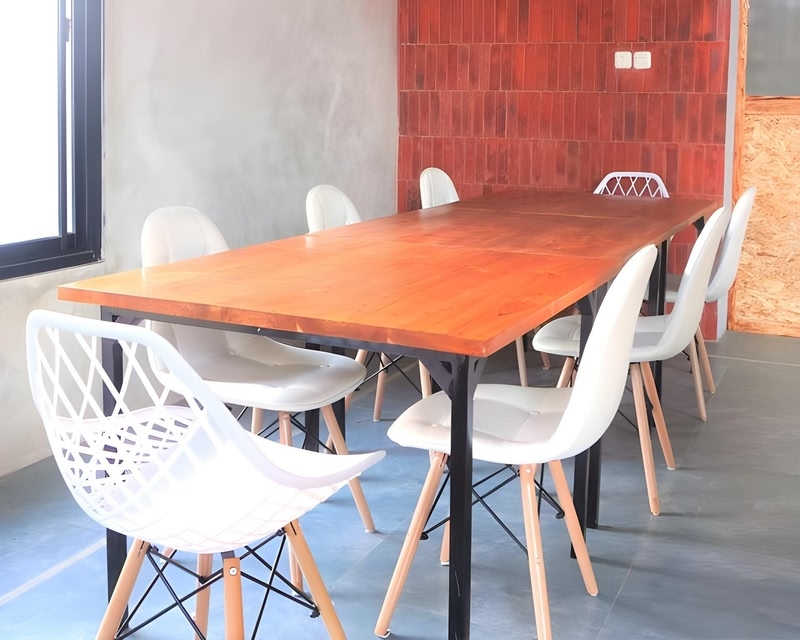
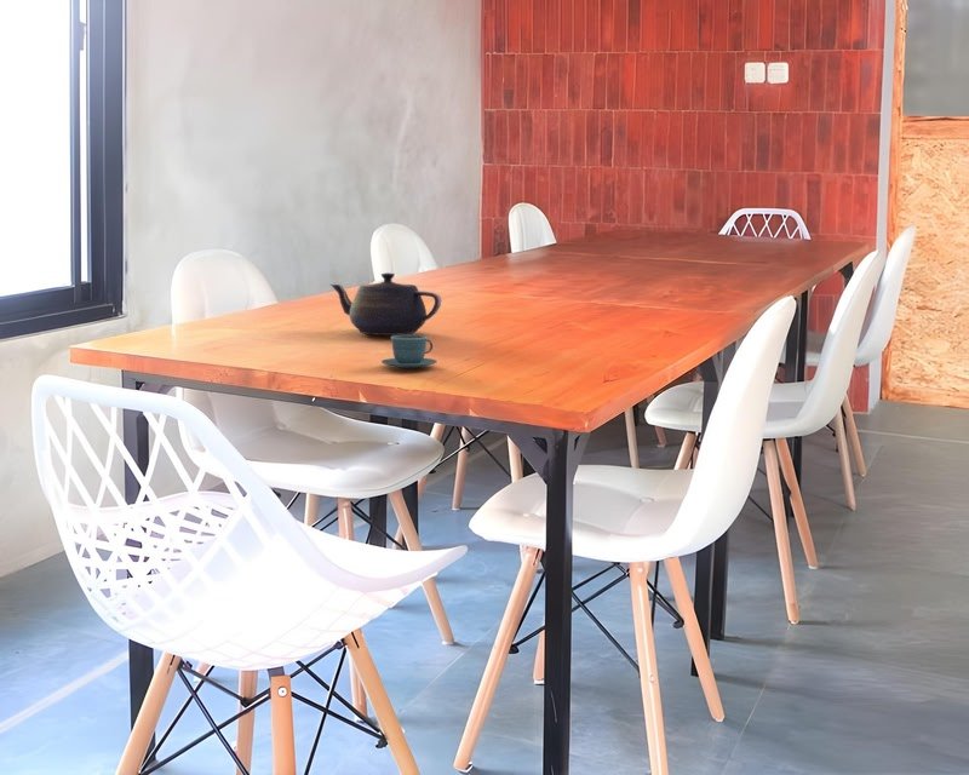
+ teacup (409, 351)
+ teapot (384, 303)
